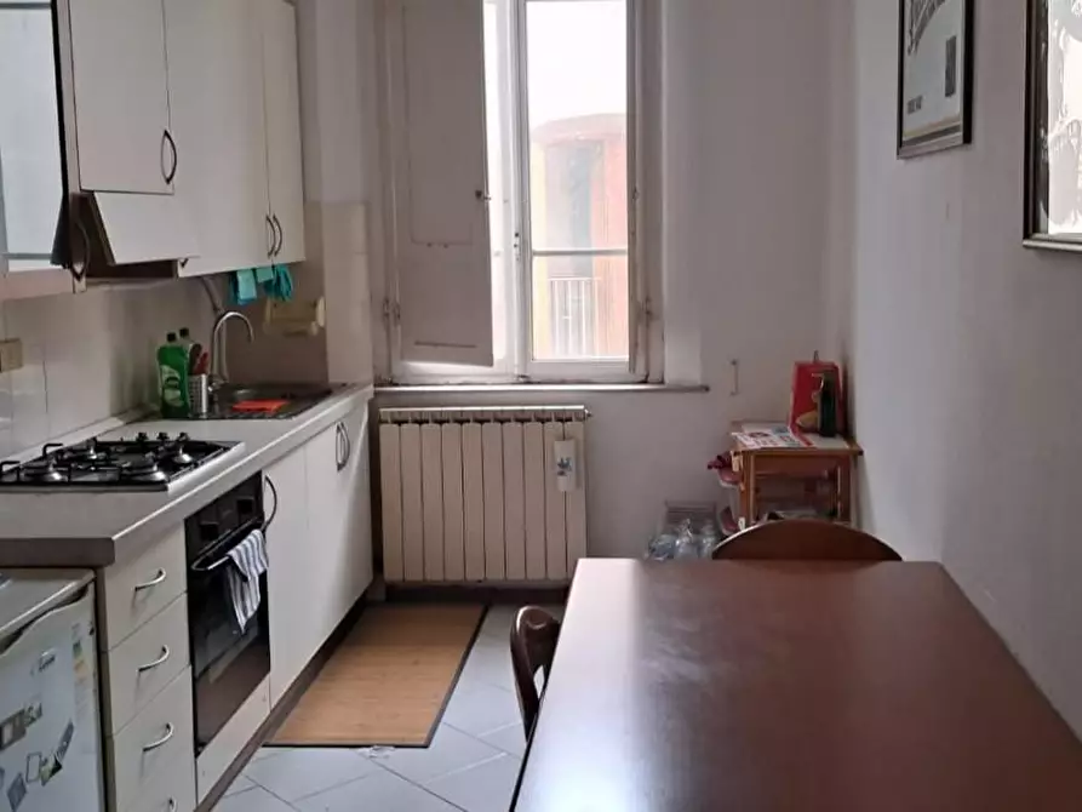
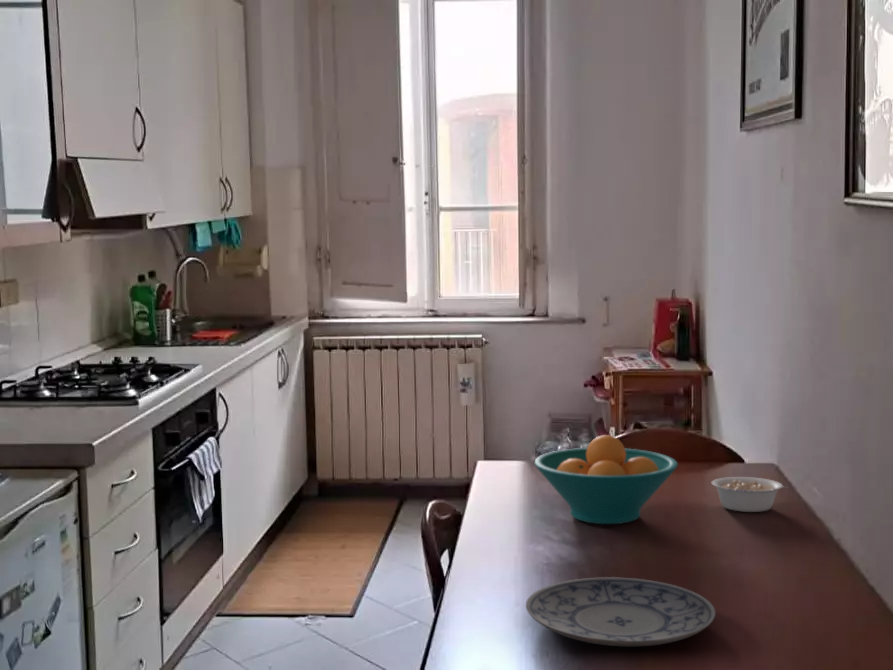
+ legume (749, 493)
+ fruit bowl (605, 476)
+ plate (619, 616)
